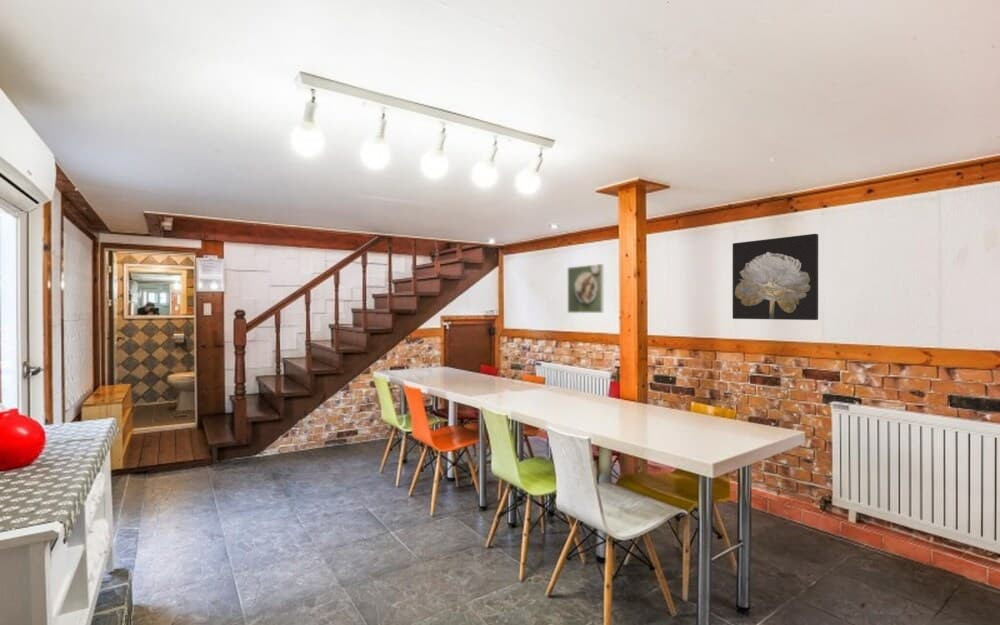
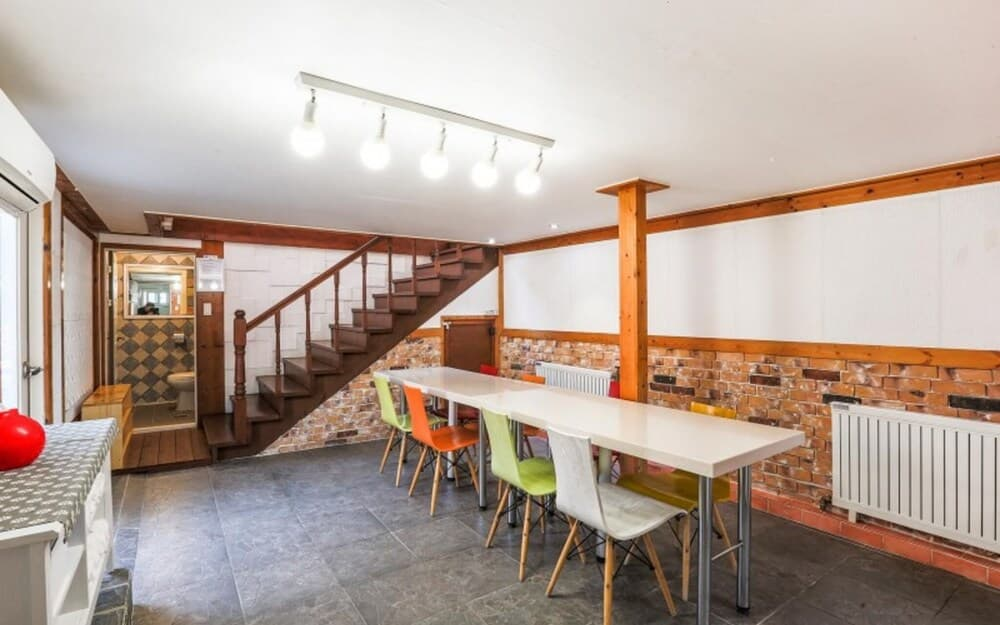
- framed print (584, 289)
- wall art (772, 279)
